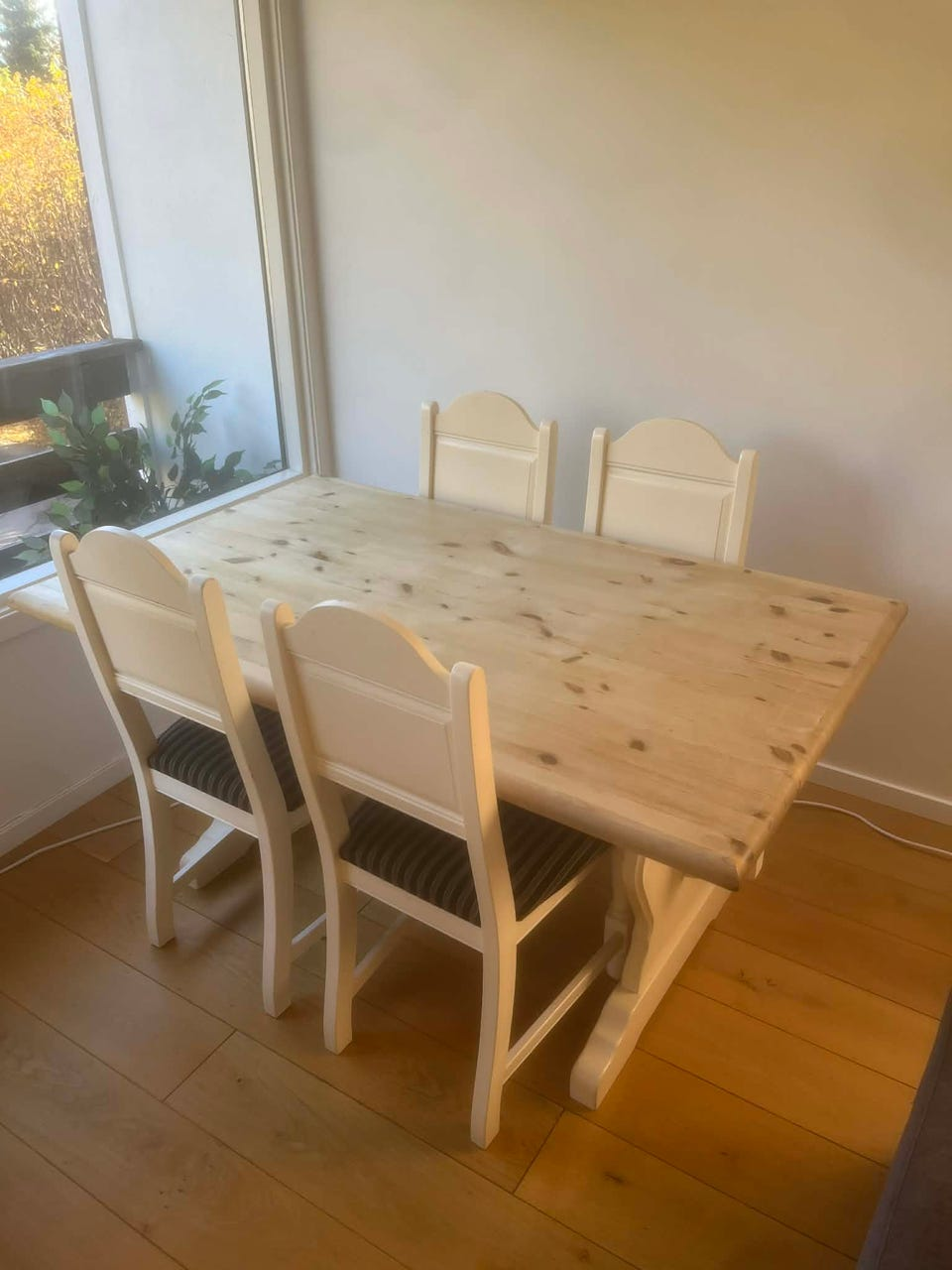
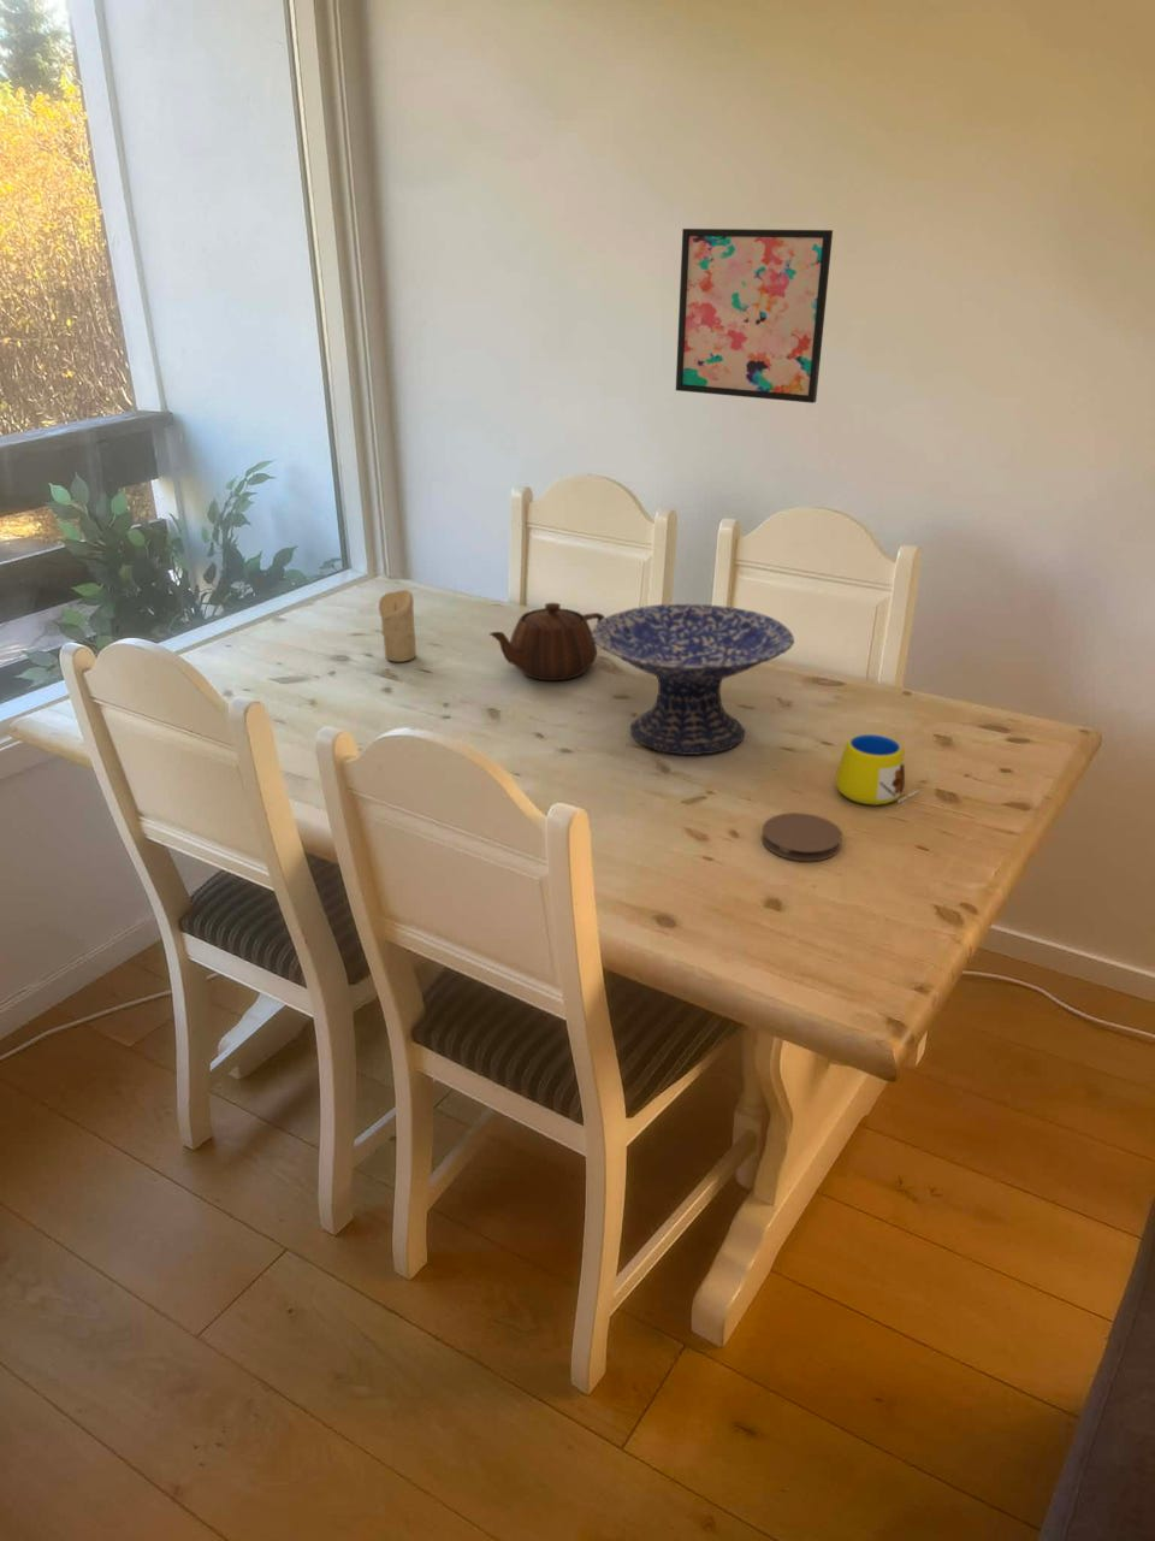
+ wall art (749, 314)
+ coaster (801, 836)
+ candle (397, 625)
+ teapot (548, 638)
+ decorative bowl (688, 682)
+ mug (877, 766)
